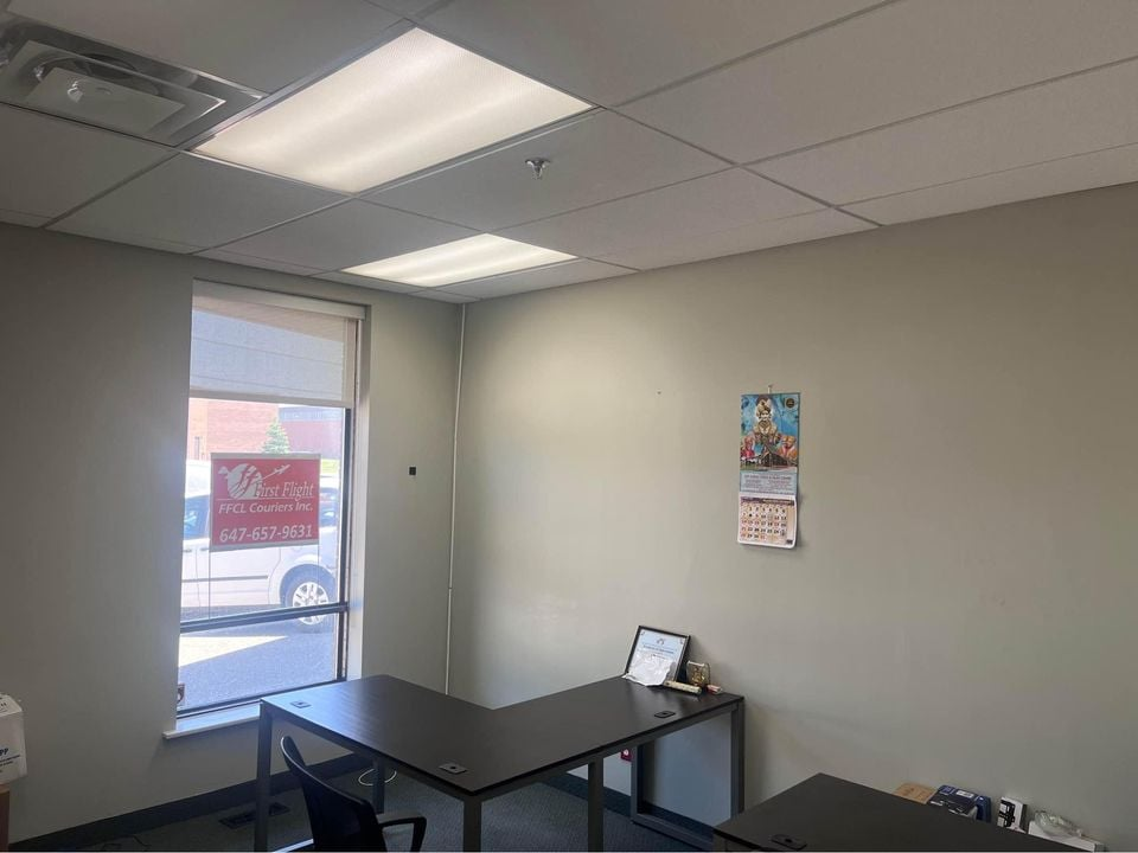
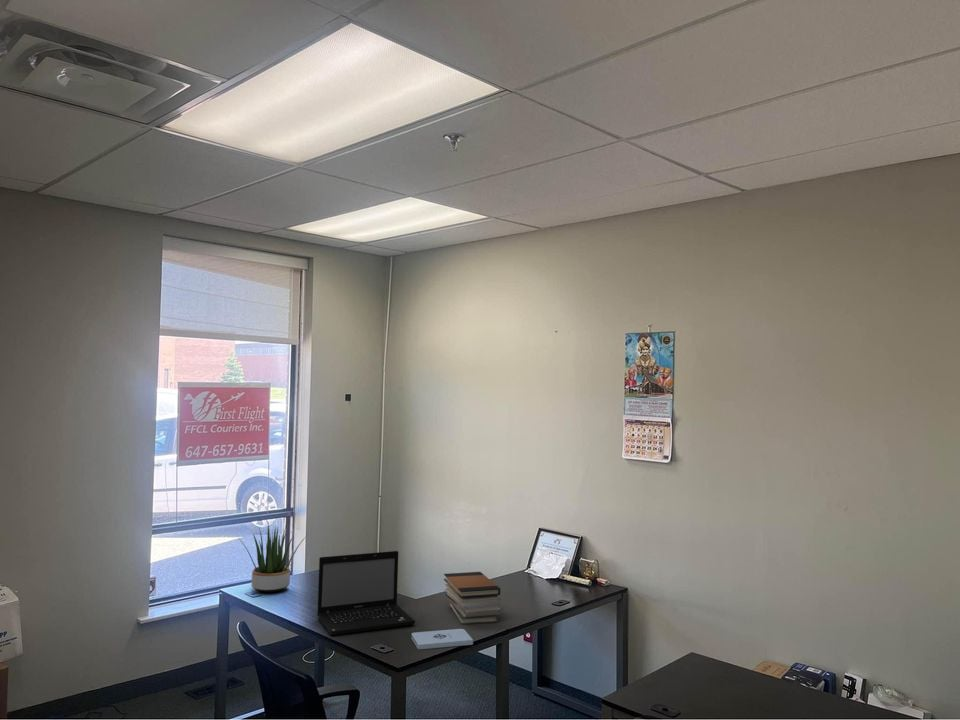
+ book stack (471, 597)
+ potted plant (271, 557)
+ laptop (366, 591)
+ notepad (441, 638)
